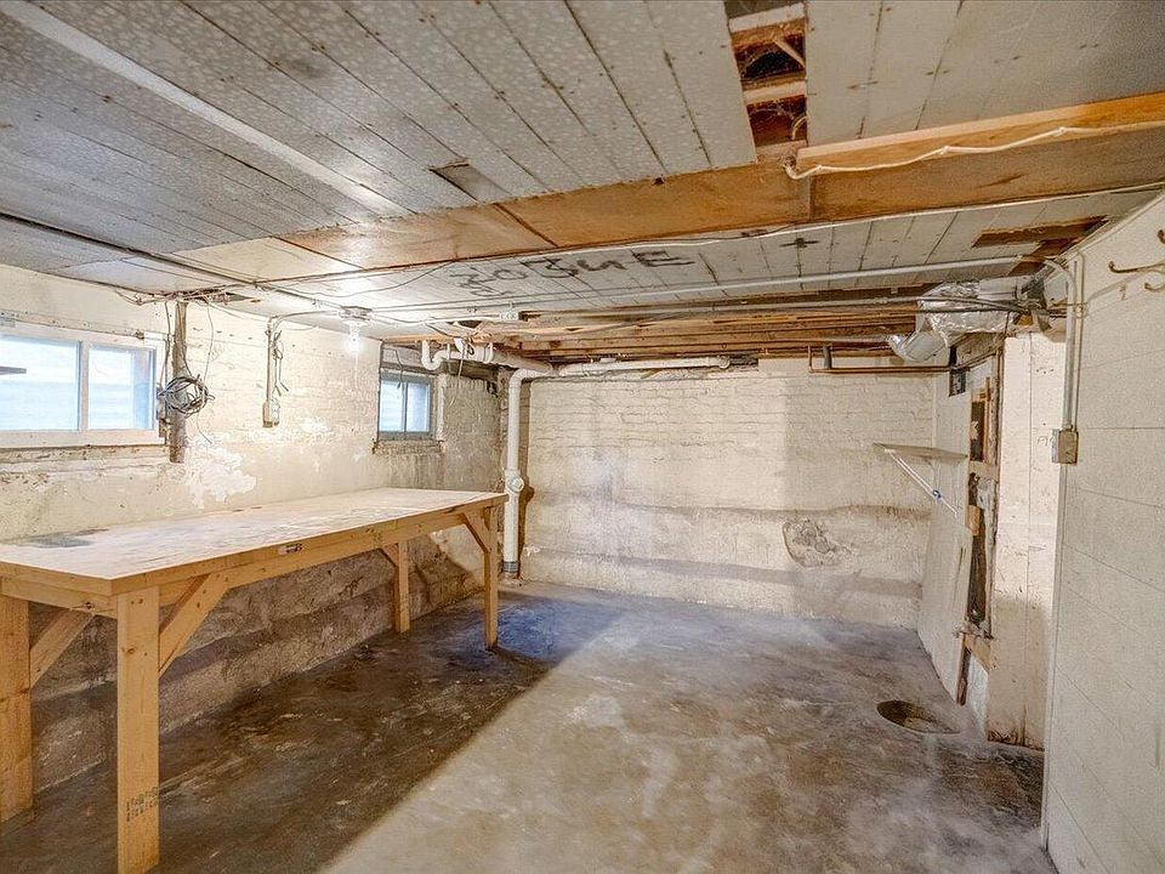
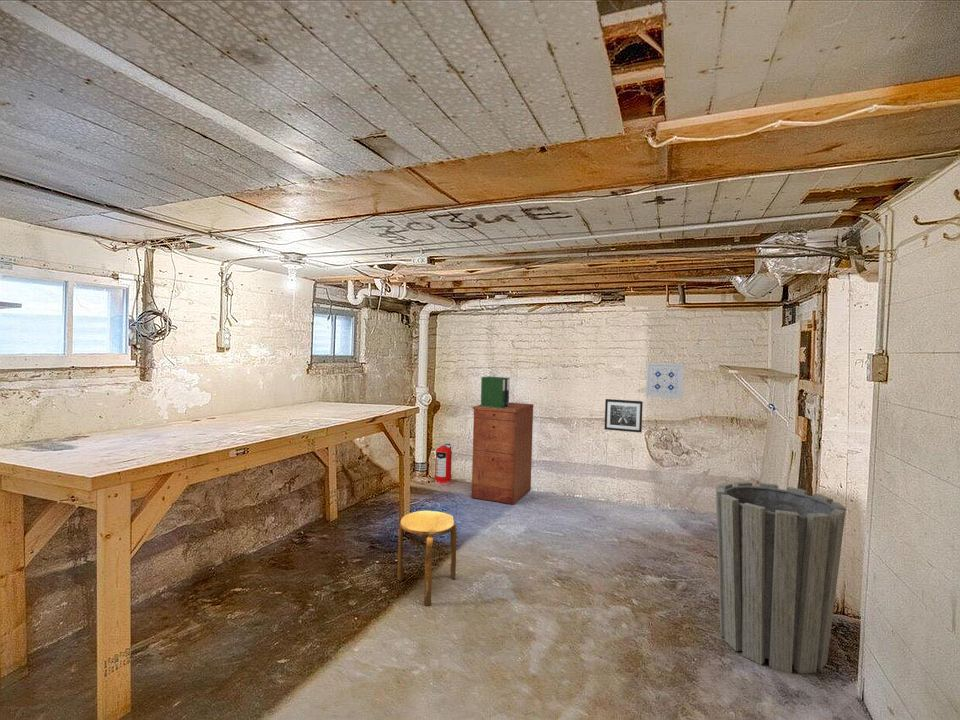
+ binder (495, 391)
+ wall art (623, 415)
+ filing cabinet (503, 450)
+ trash can (773, 570)
+ fire extinguisher (446, 461)
+ wall art (664, 380)
+ stool (430, 552)
